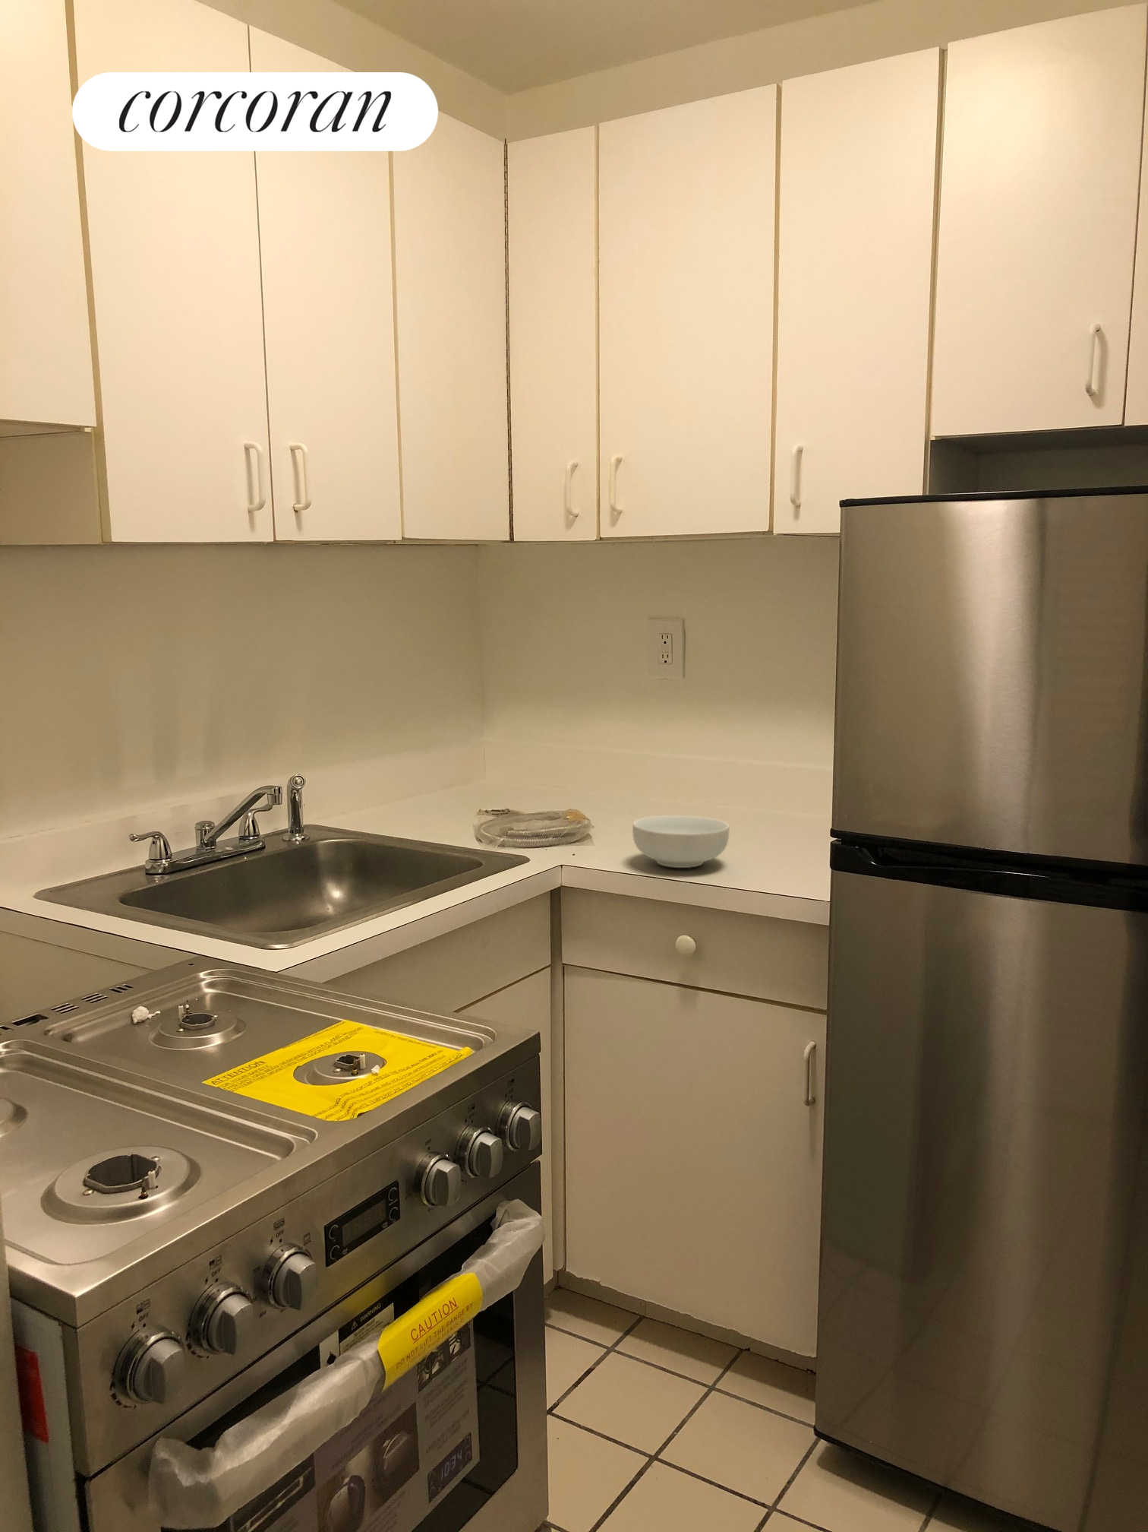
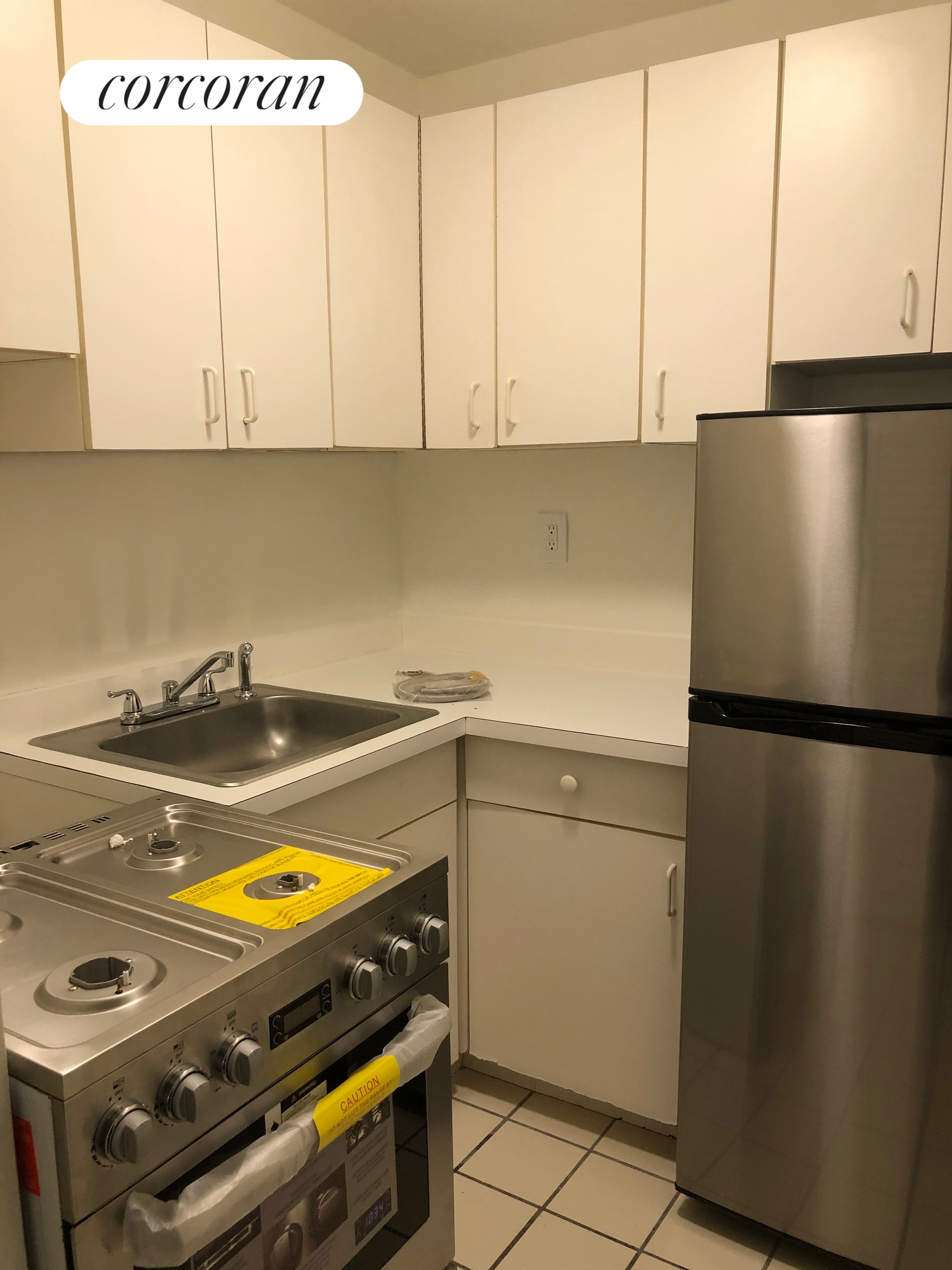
- cereal bowl (680, 843)
